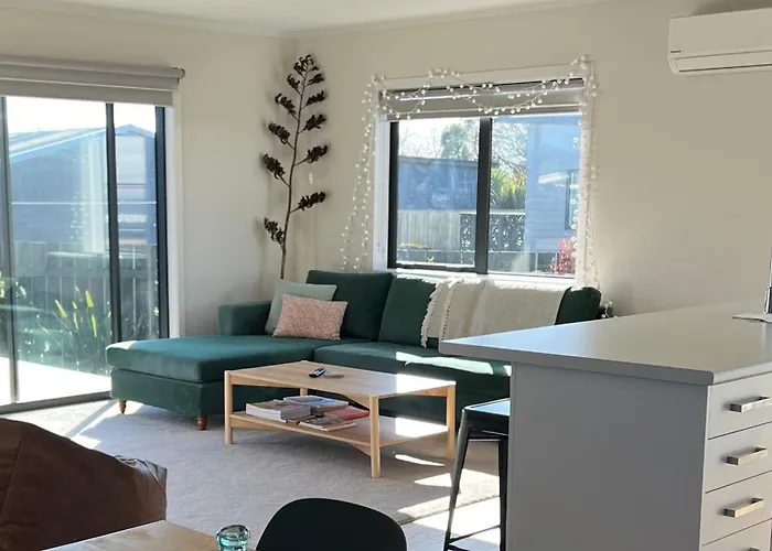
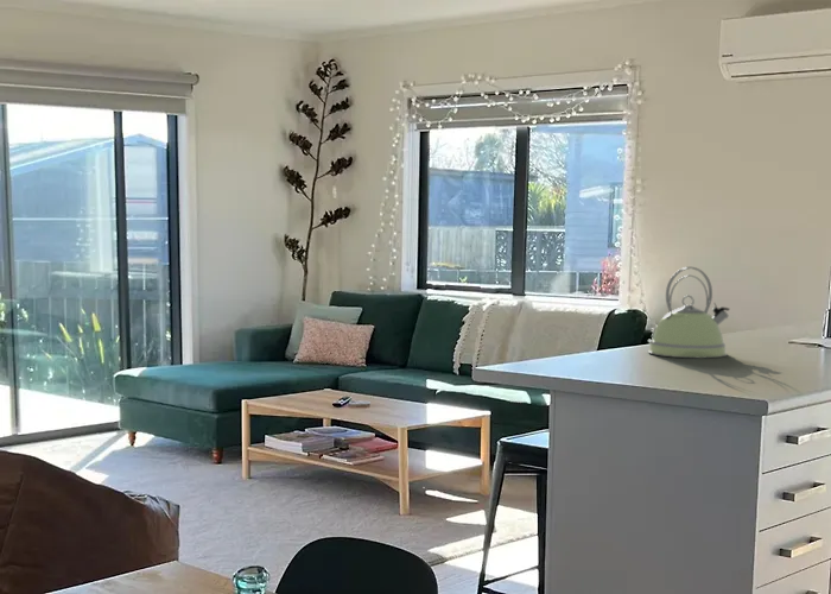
+ kettle (692, 309)
